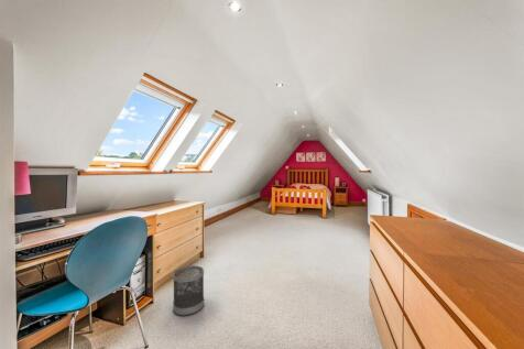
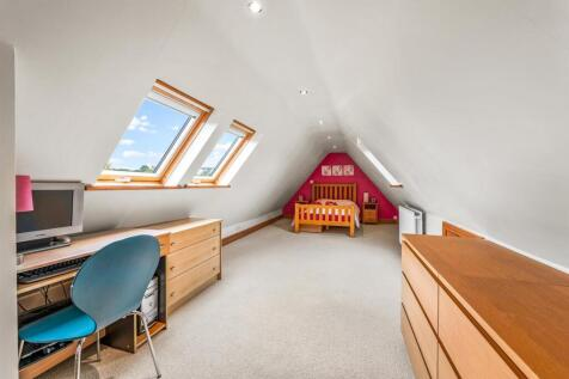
- wastebasket (188, 288)
